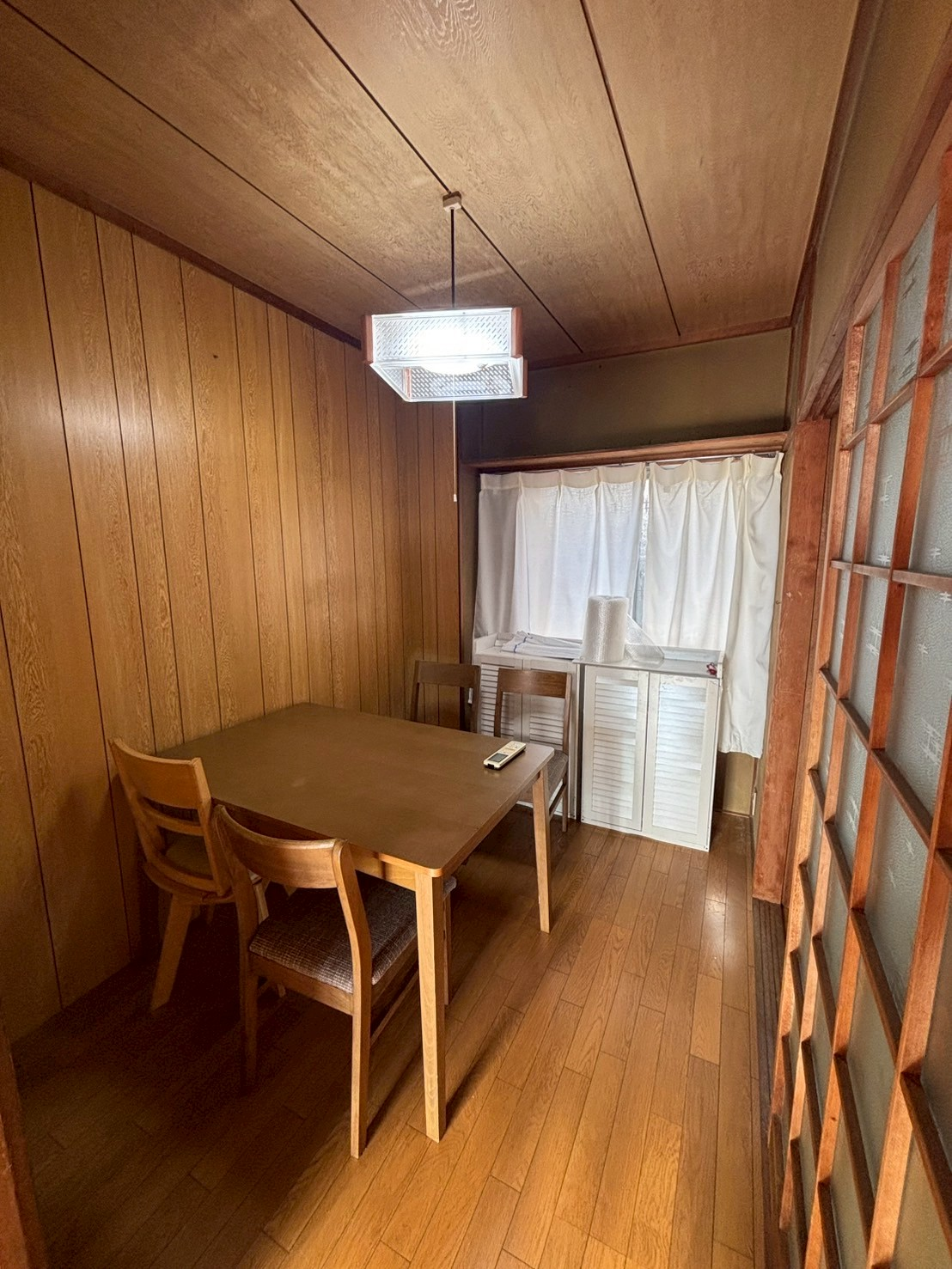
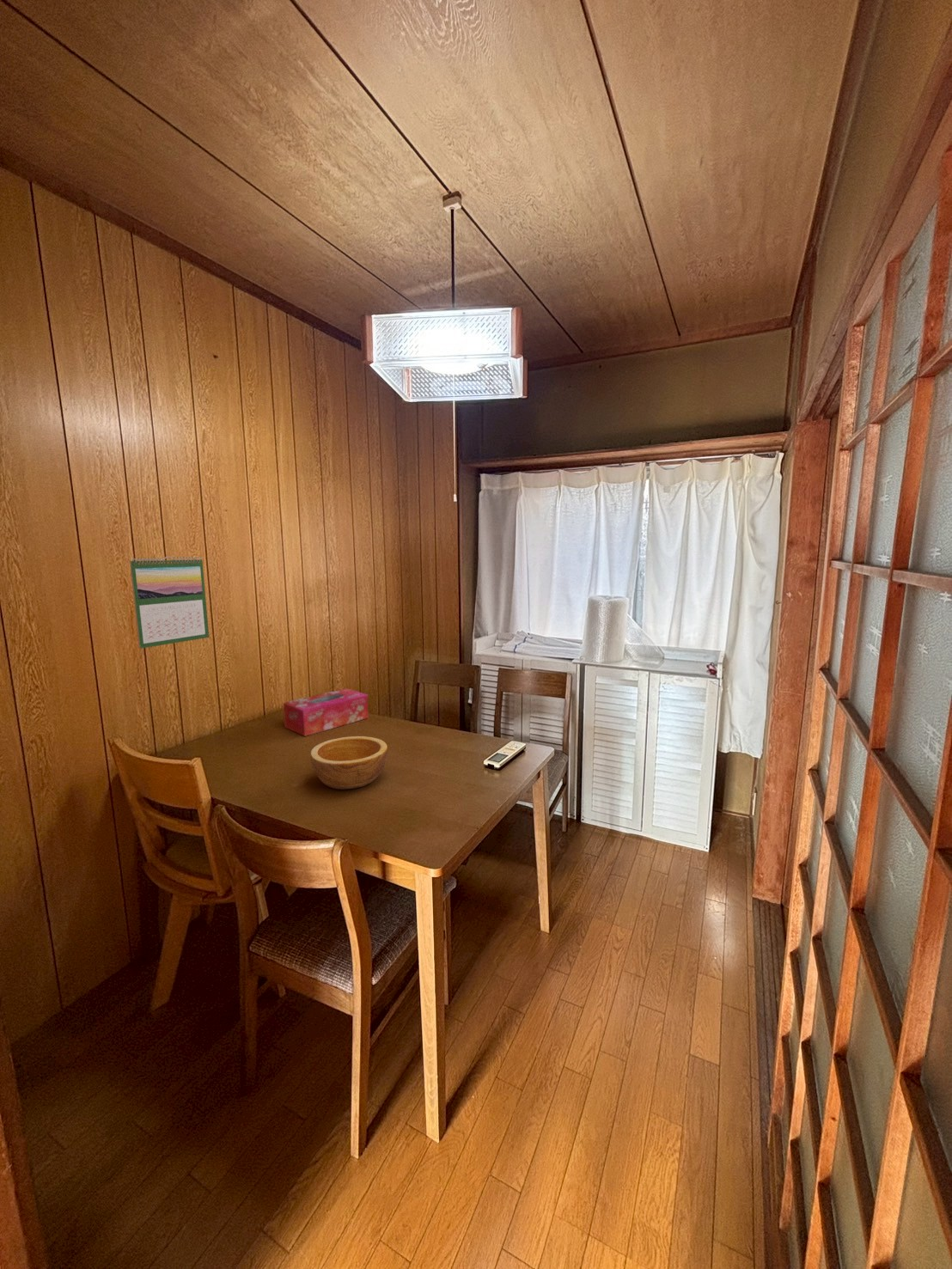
+ tissue box (326, 711)
+ calendar (172, 600)
+ bowl (350, 764)
